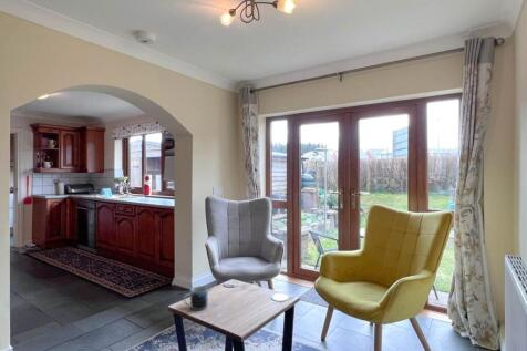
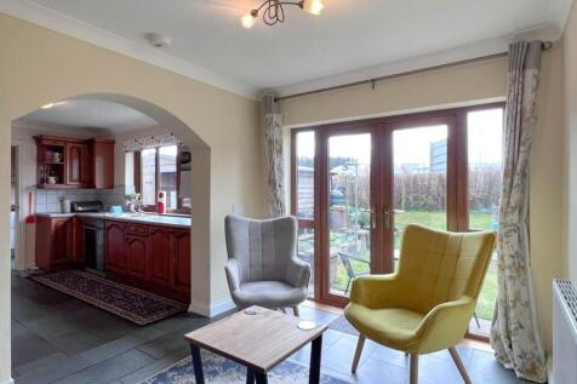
- mug (195, 299)
